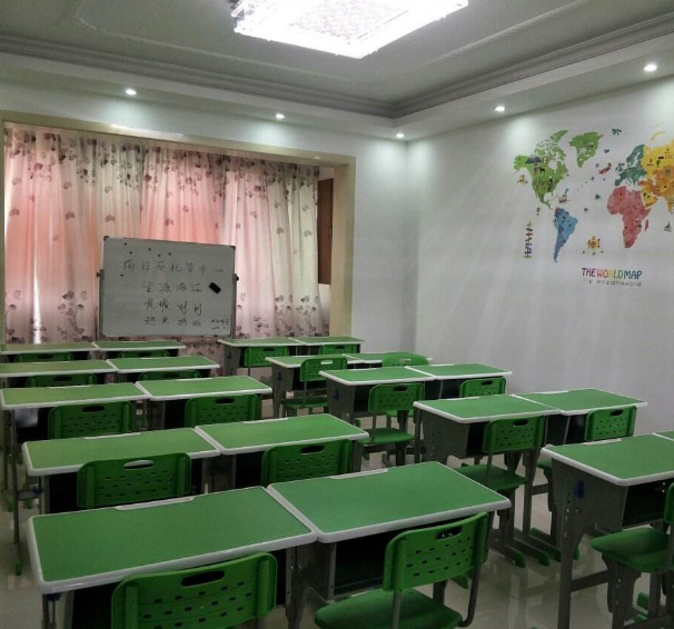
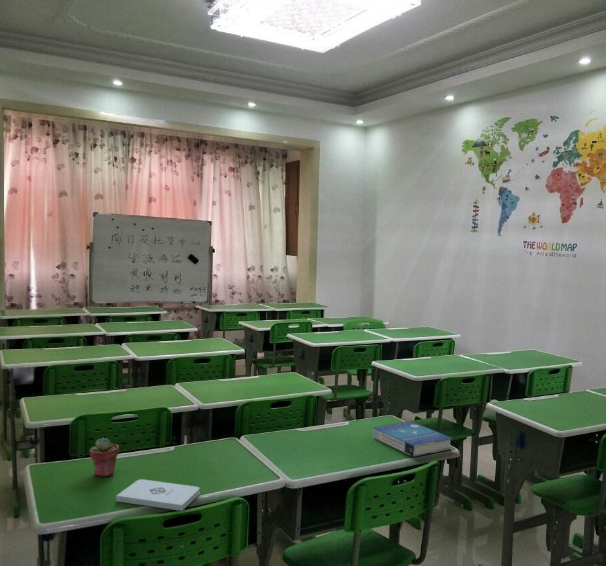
+ book (411, 437)
+ notepad (159, 494)
+ potted succulent (104, 455)
